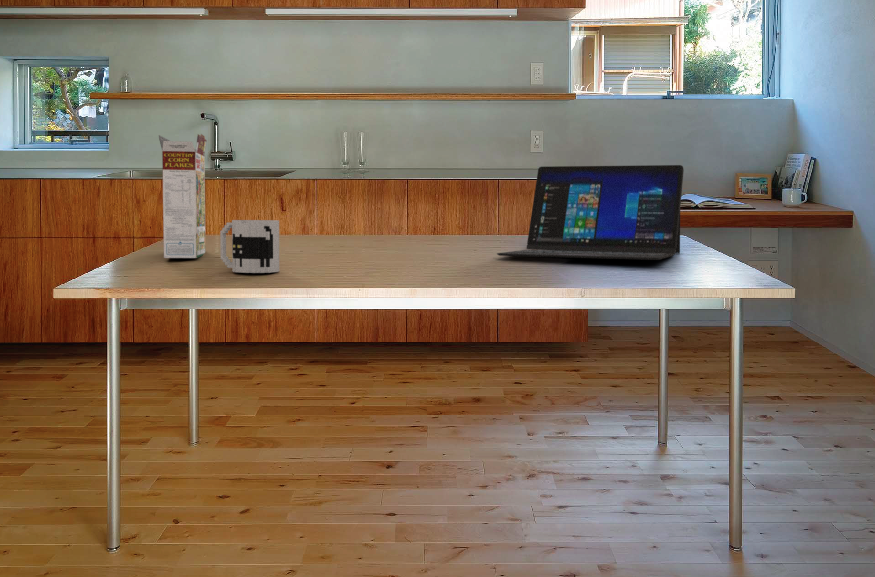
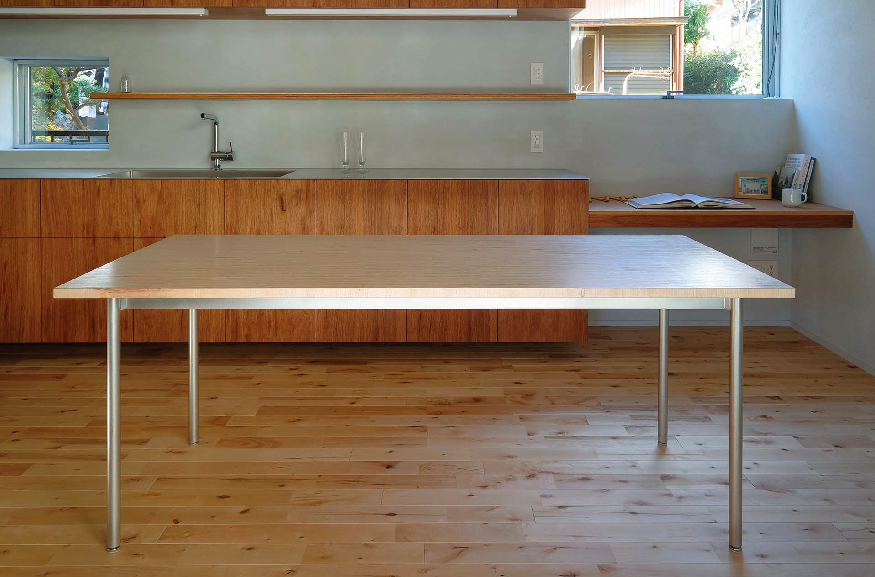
- laptop (593, 208)
- cereal box (184, 195)
- mug (247, 245)
